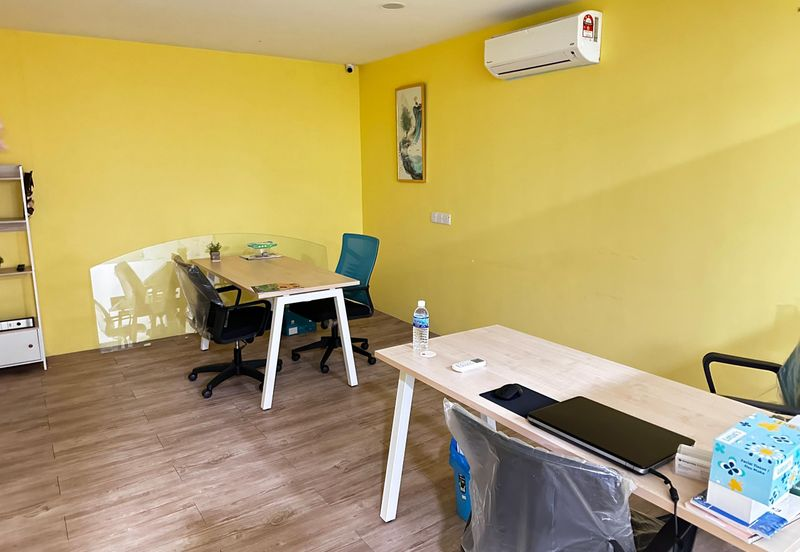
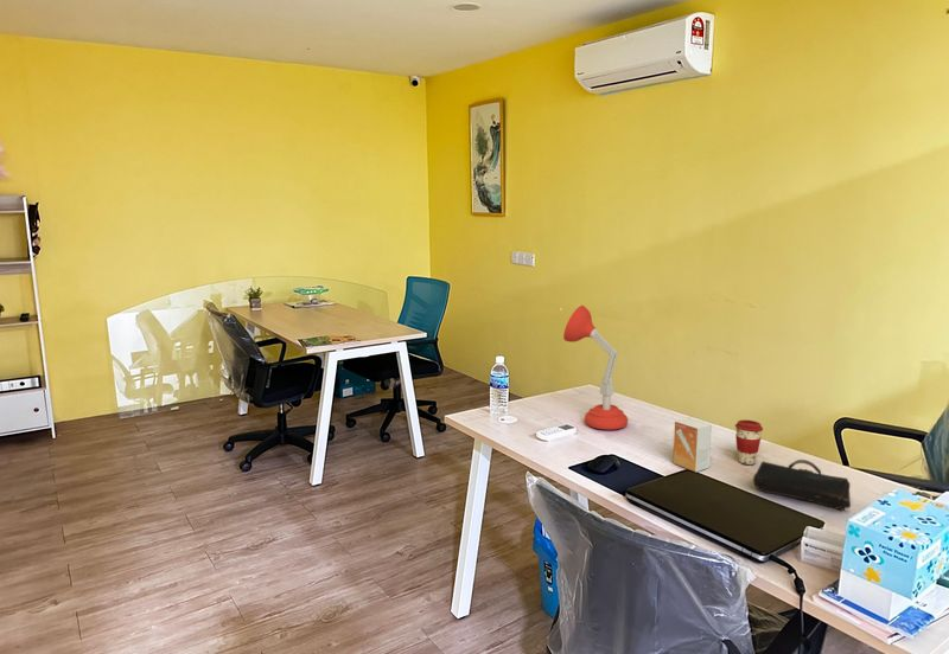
+ desk lamp (606, 366)
+ coffee cup (747, 442)
+ small box (692, 443)
+ pencil case (802, 483)
